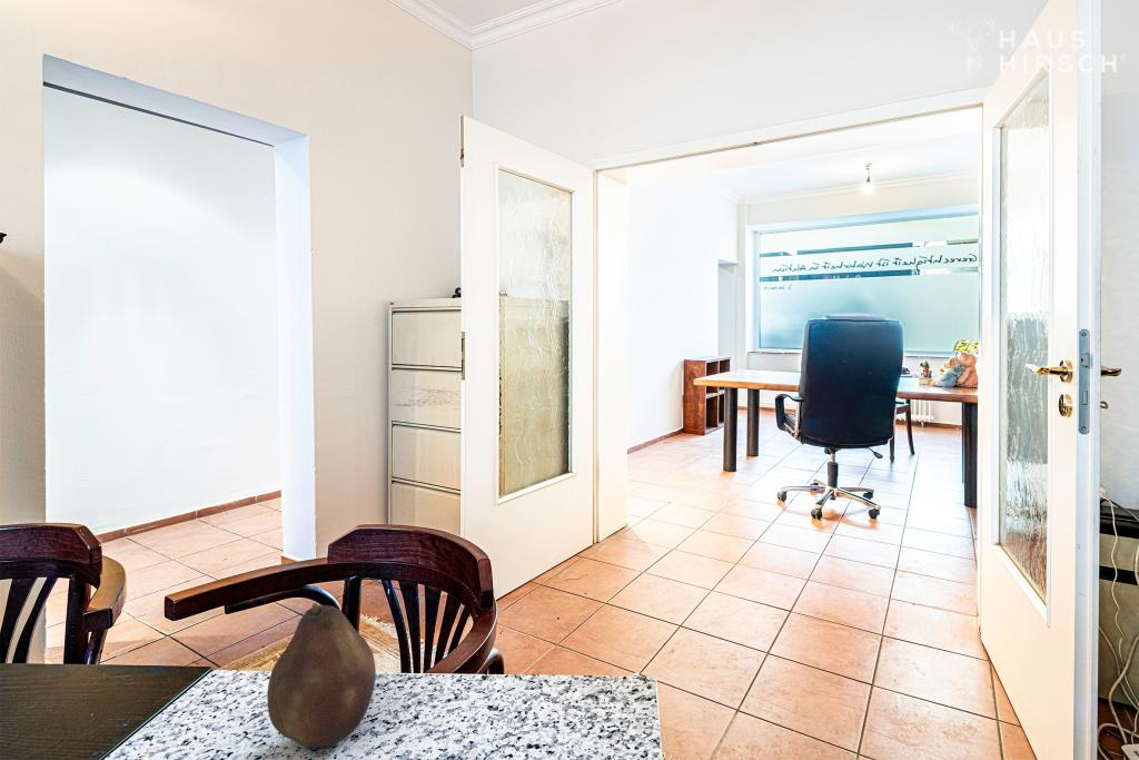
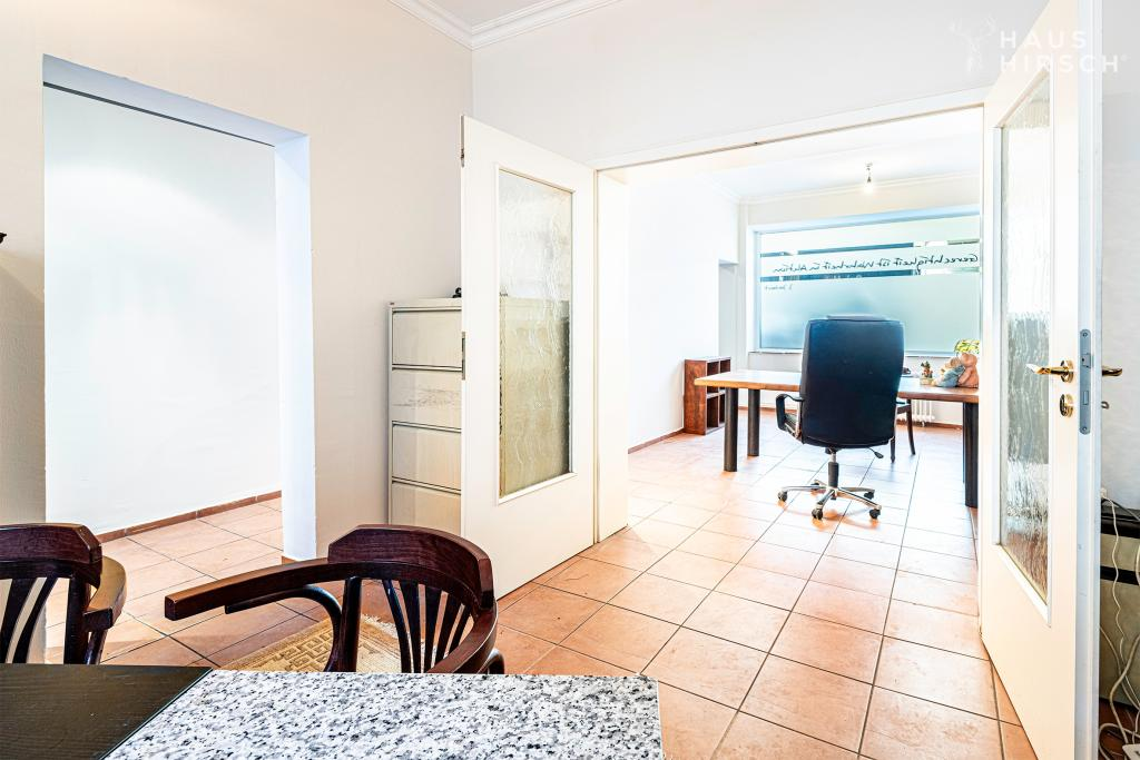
- fruit (324, 668)
